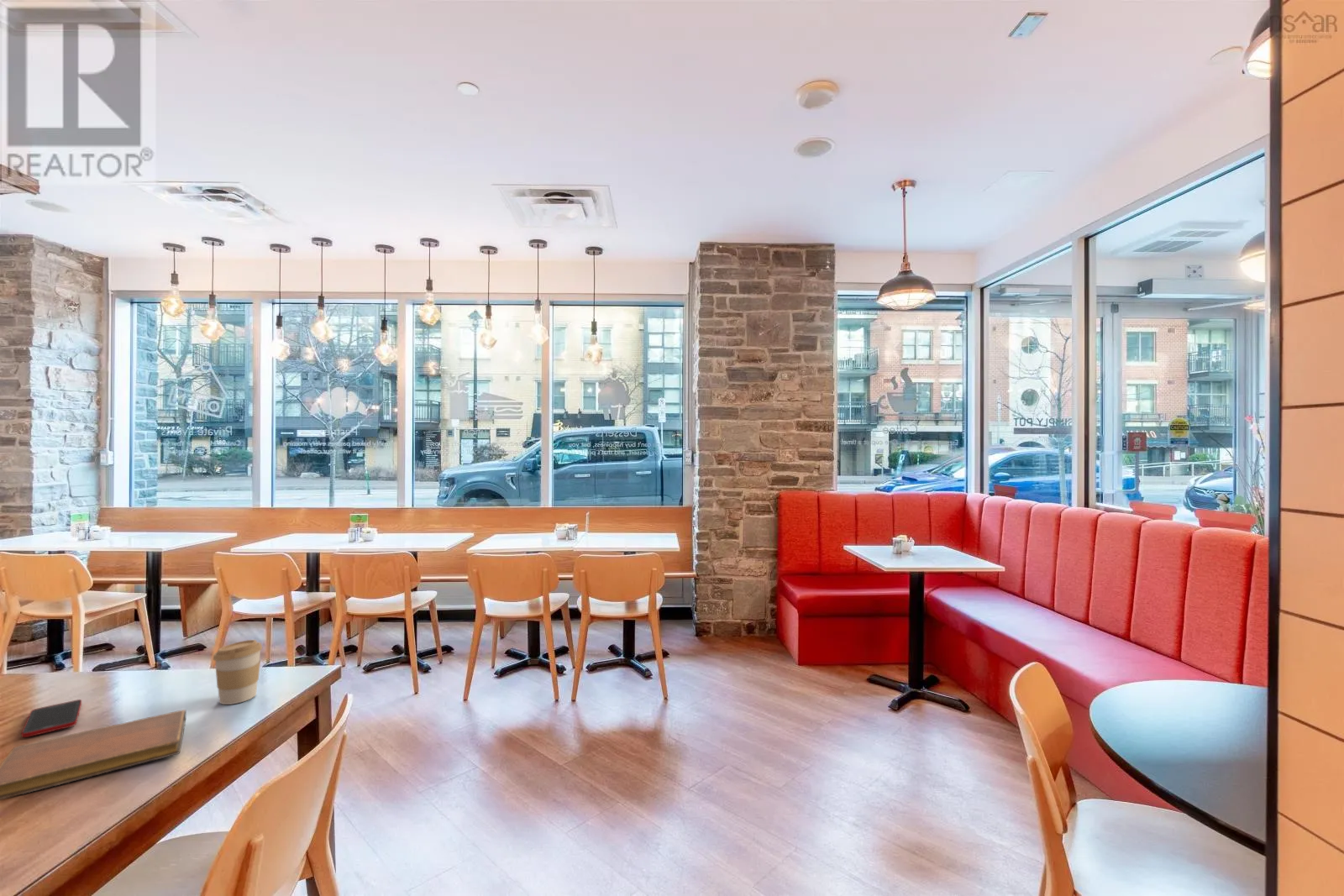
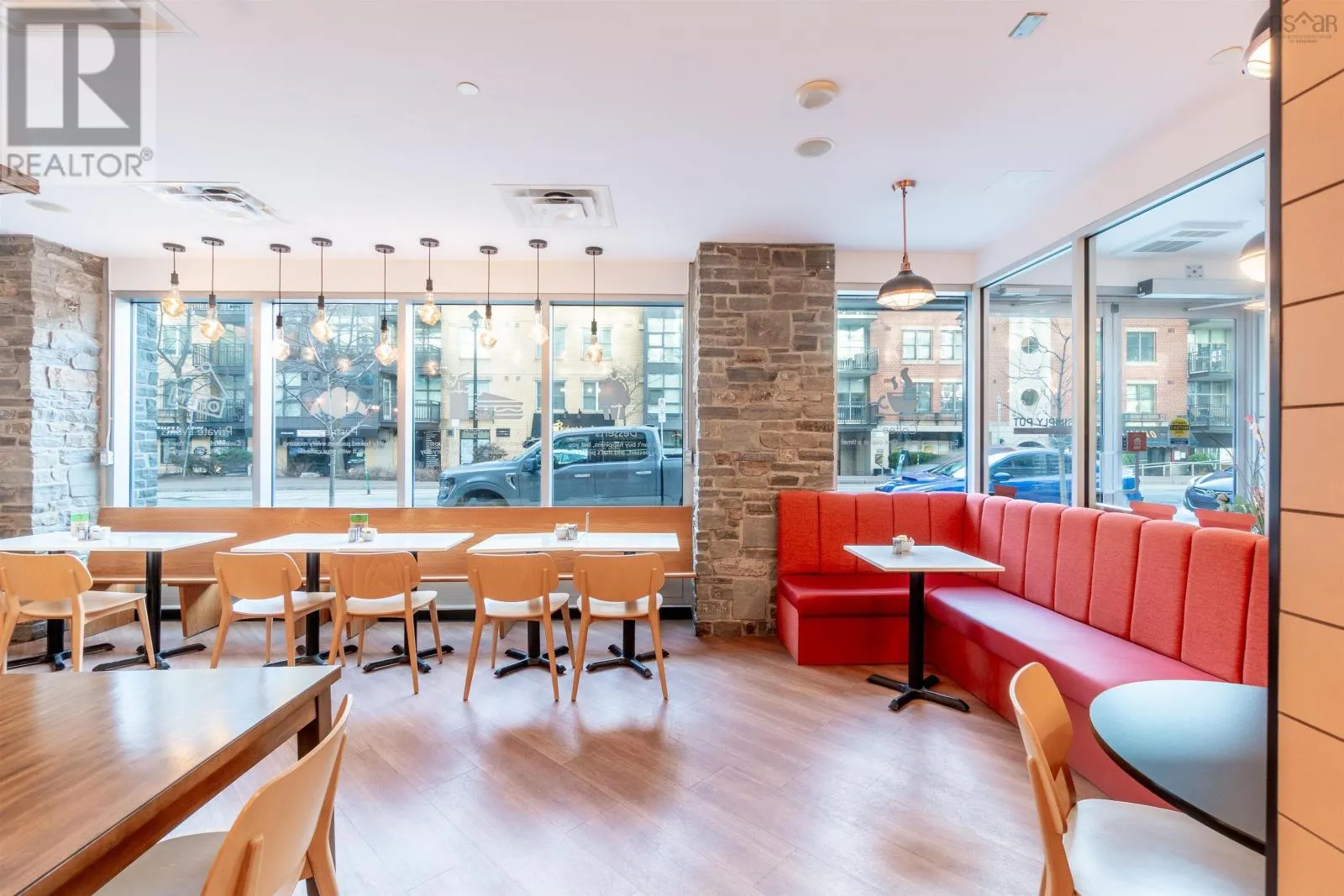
- coffee cup (238, 670)
- cell phone (53, 717)
- notebook (97, 749)
